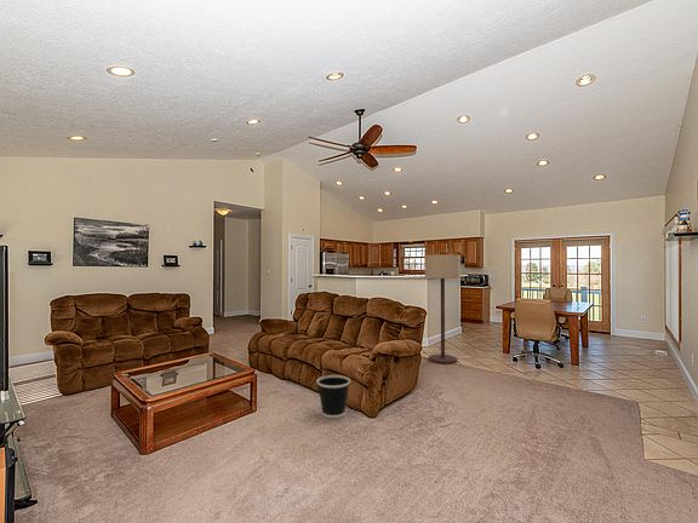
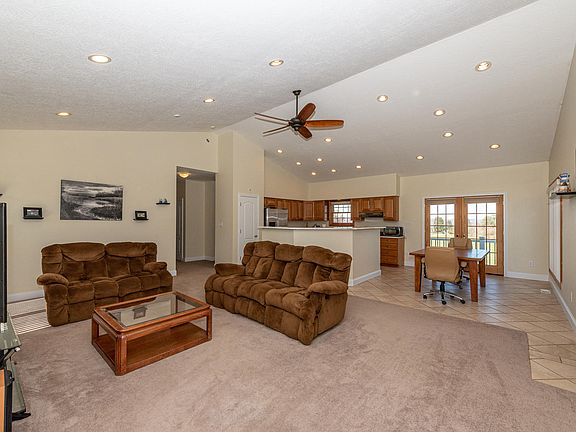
- floor lamp (442, 306)
- wastebasket (333, 396)
